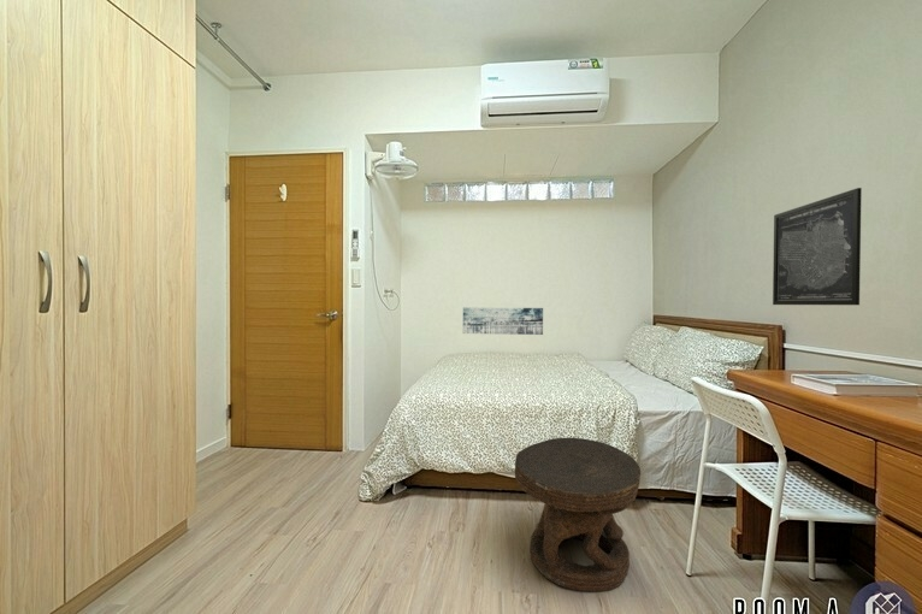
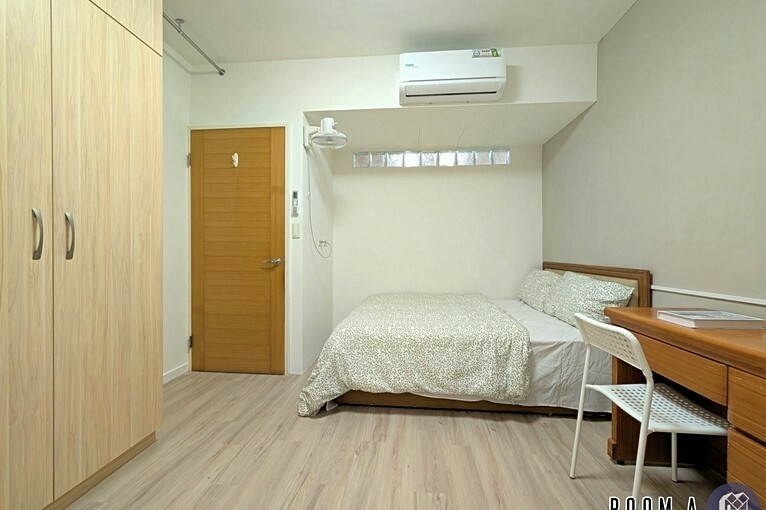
- wall art (810, 254)
- wall art (502, 320)
- side table (578, 507)
